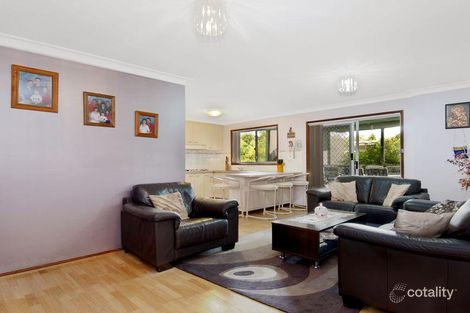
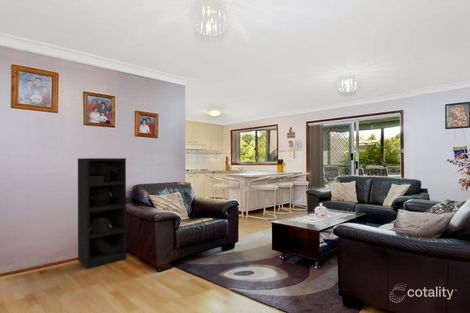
+ shelving unit (102, 209)
